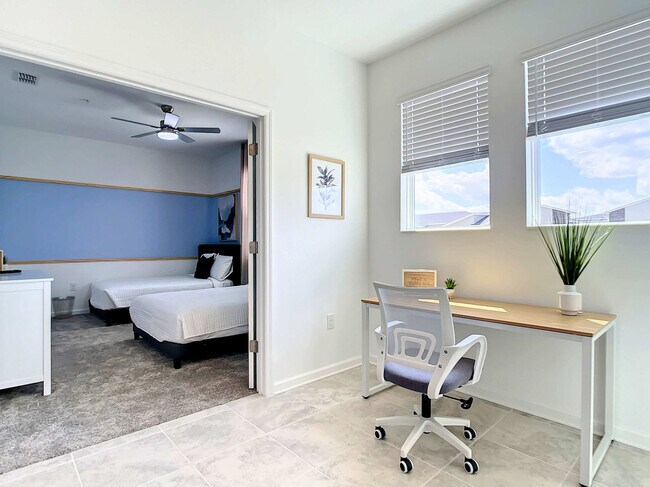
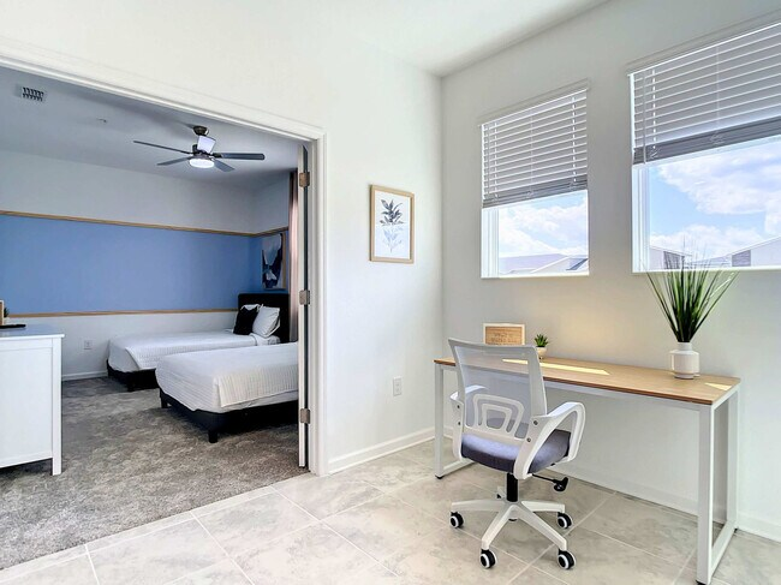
- wastebasket (63, 307)
